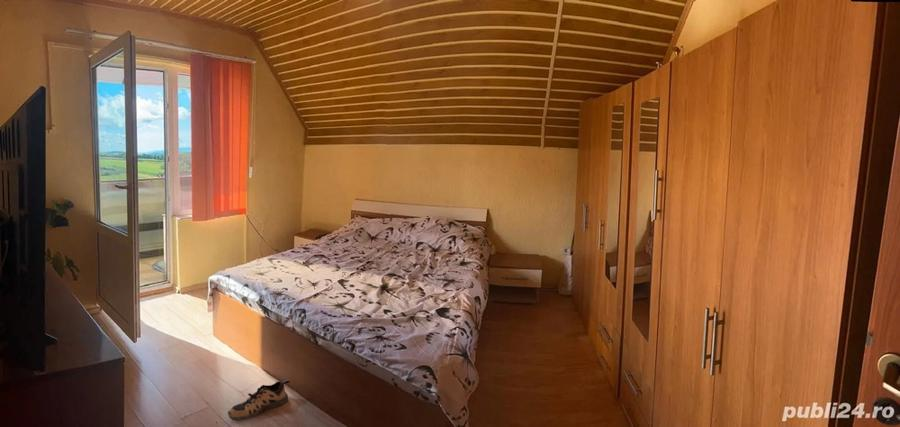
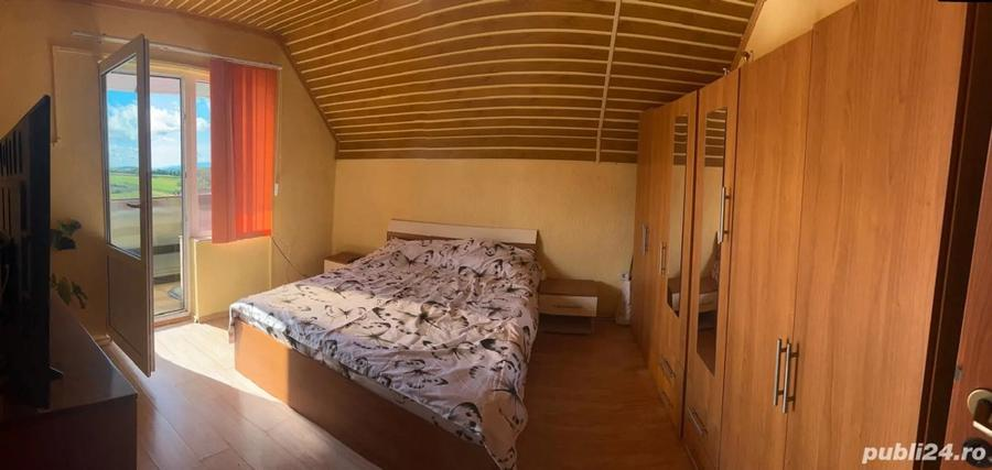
- shoe (259, 397)
